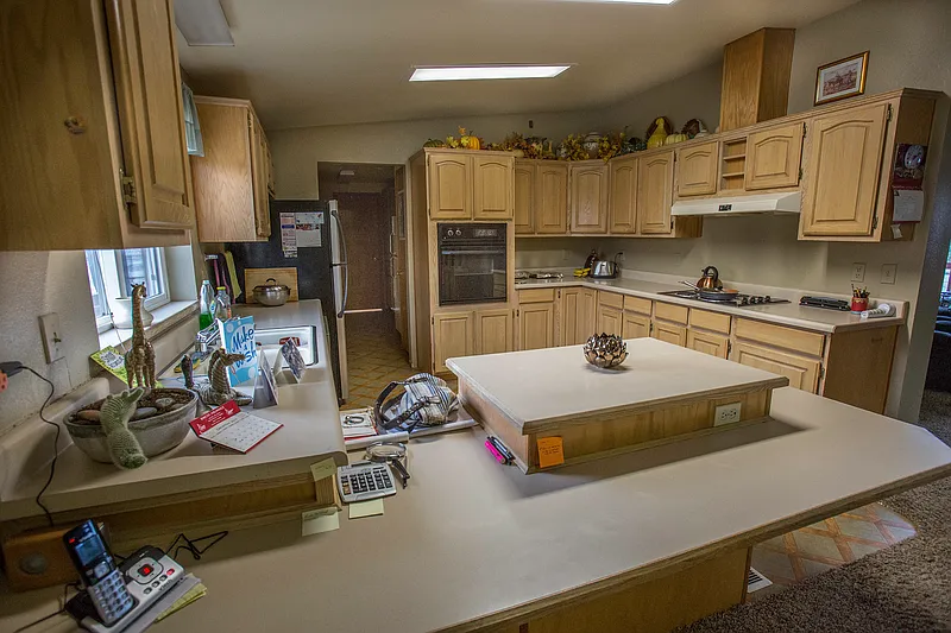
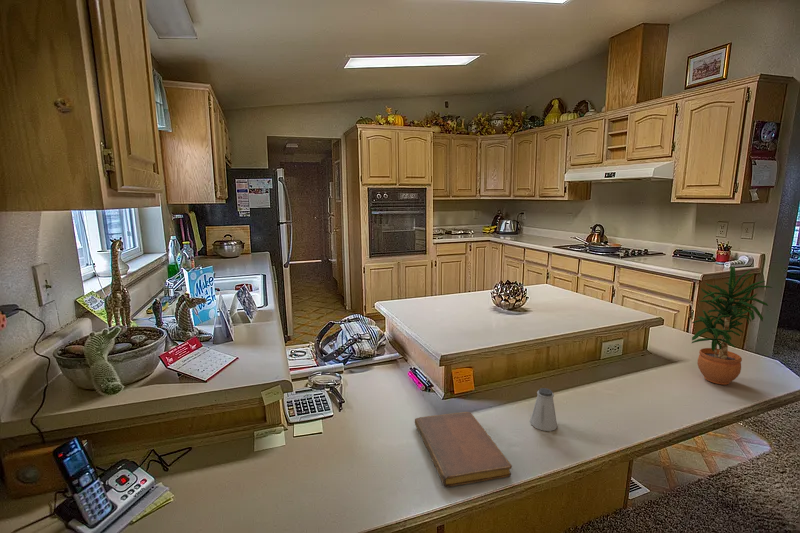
+ notebook (458, 444)
+ potted plant (727, 327)
+ saltshaker (544, 407)
